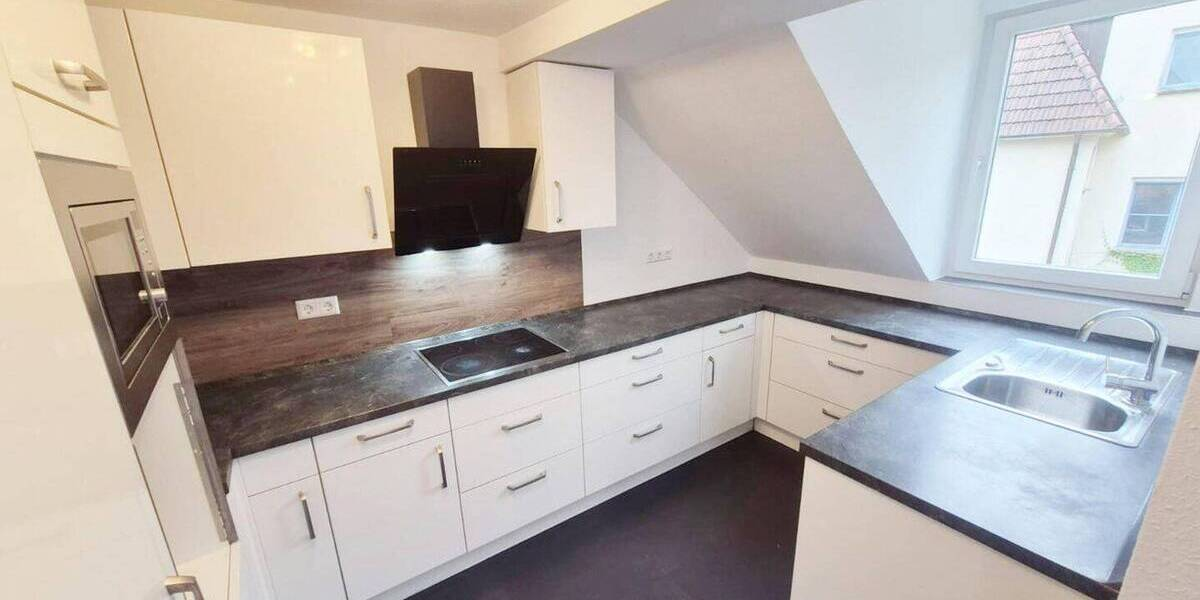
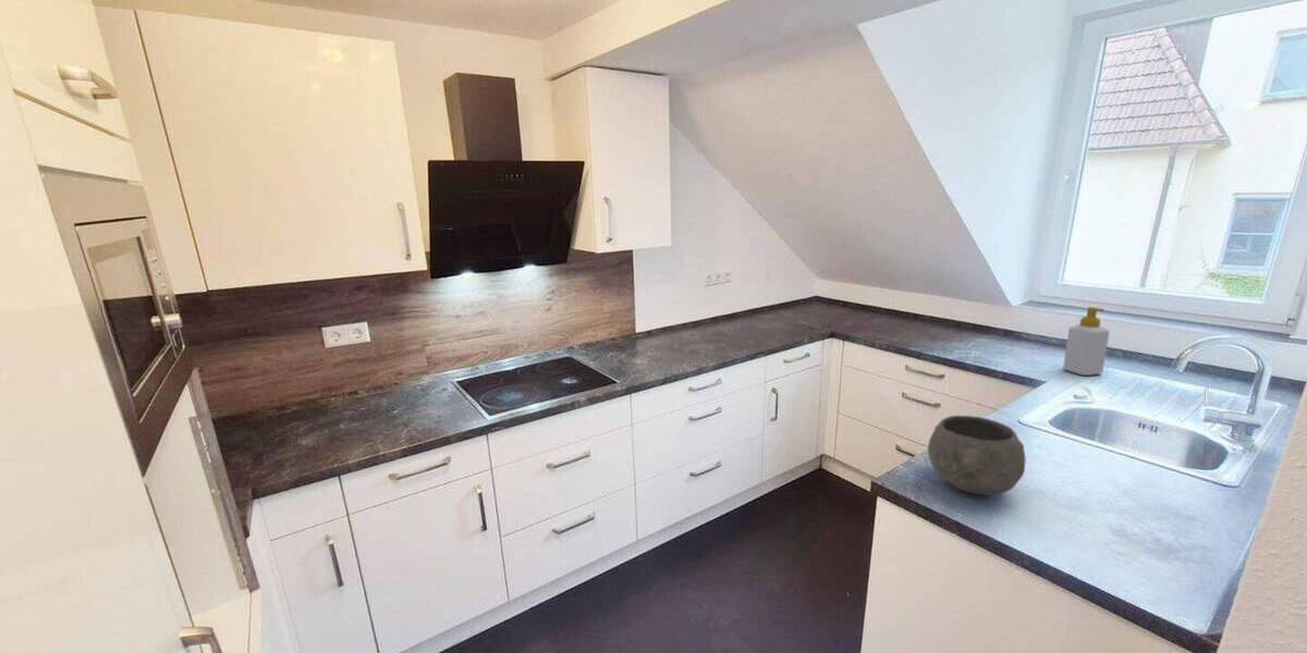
+ soap bottle (1087, 340)
+ bowl (973, 457)
